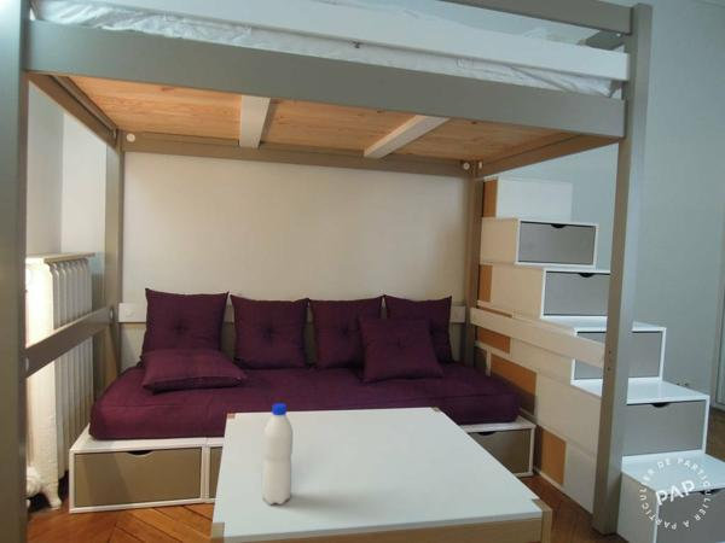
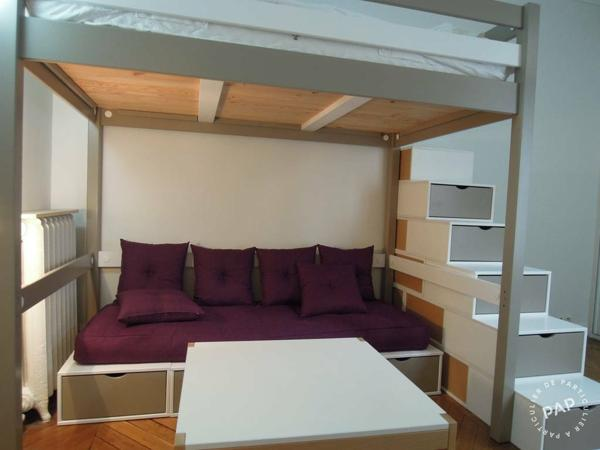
- water bottle (277, 453)
